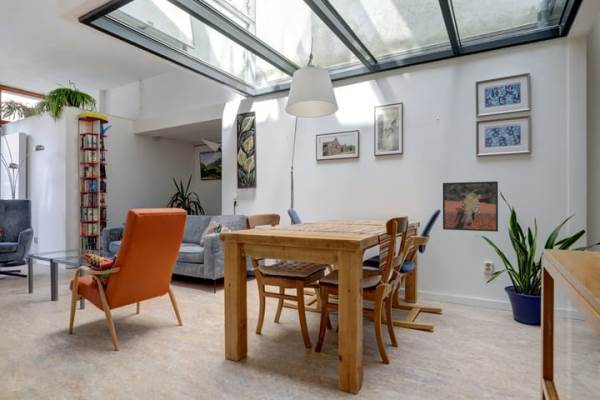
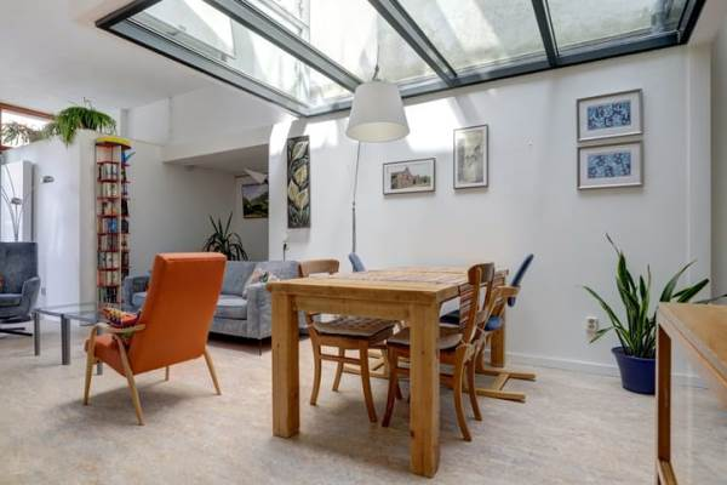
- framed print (469, 206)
